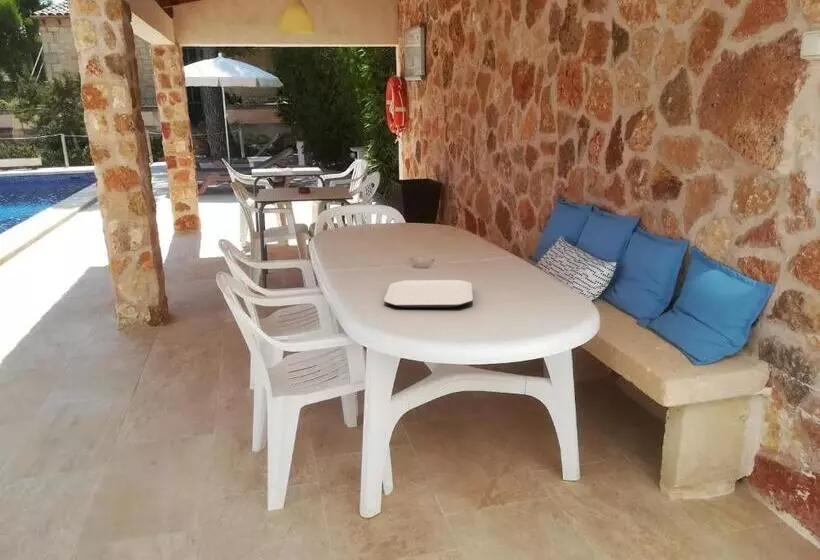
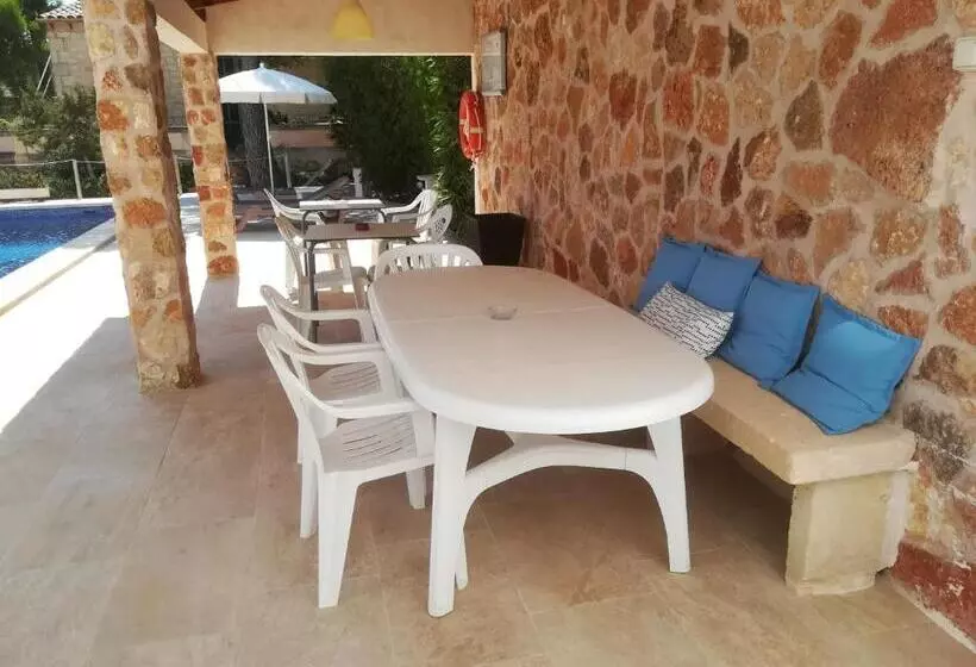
- plate (429, 294)
